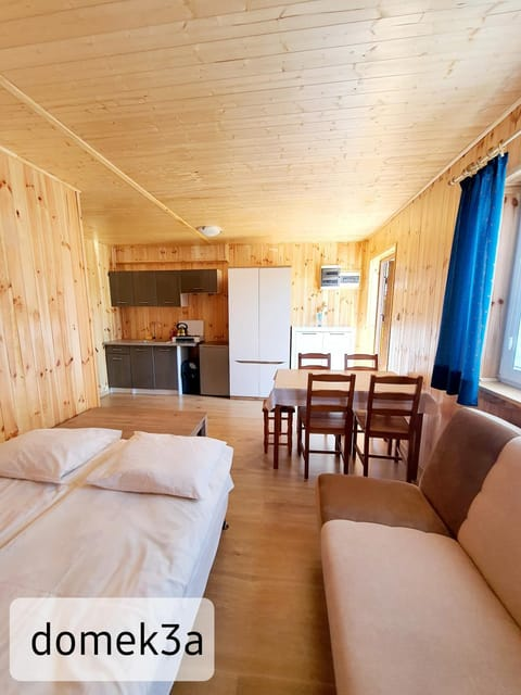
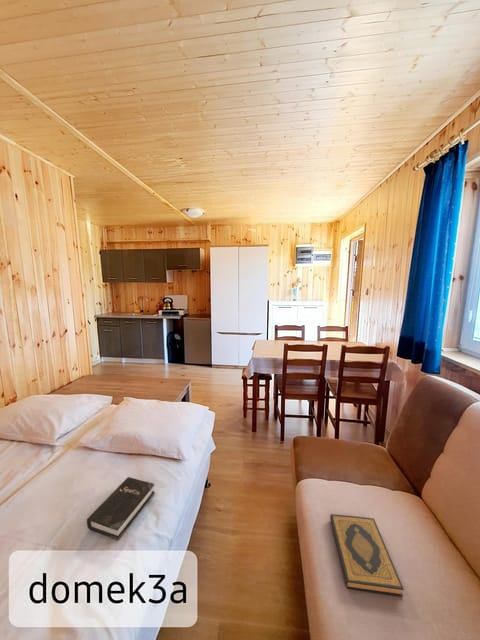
+ hardback book (361, 549)
+ hardback book (123, 504)
